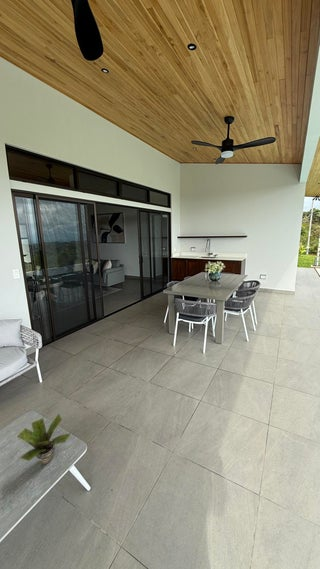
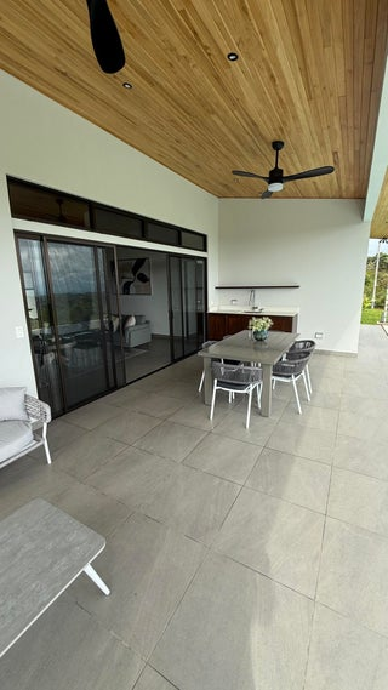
- potted plant (44, 442)
